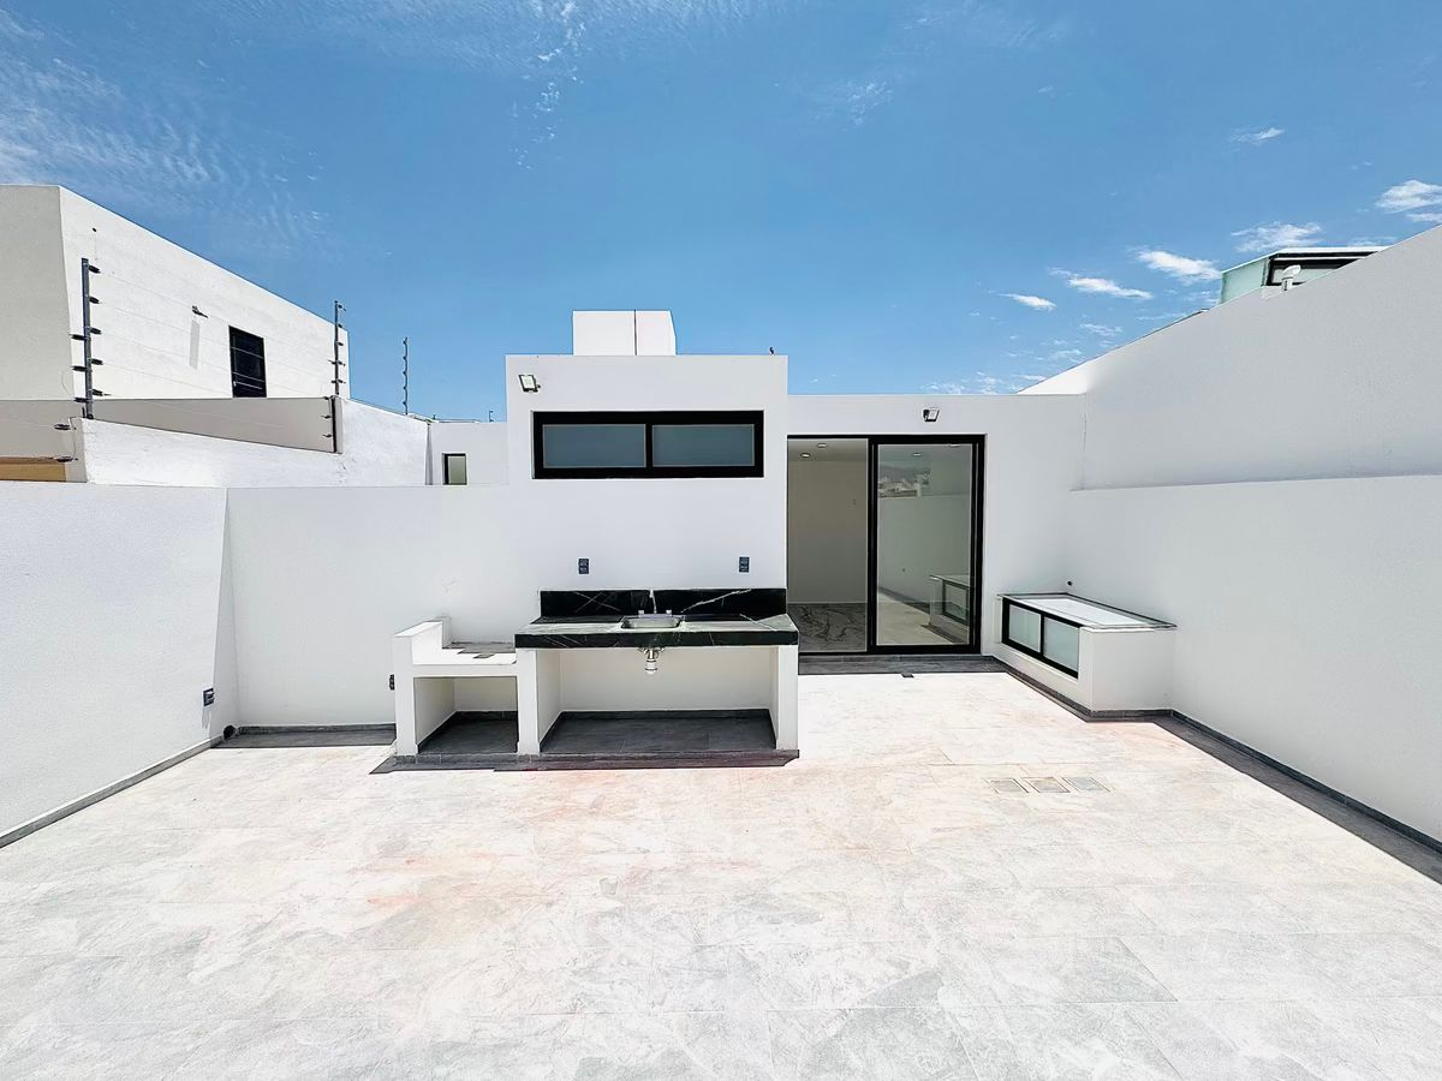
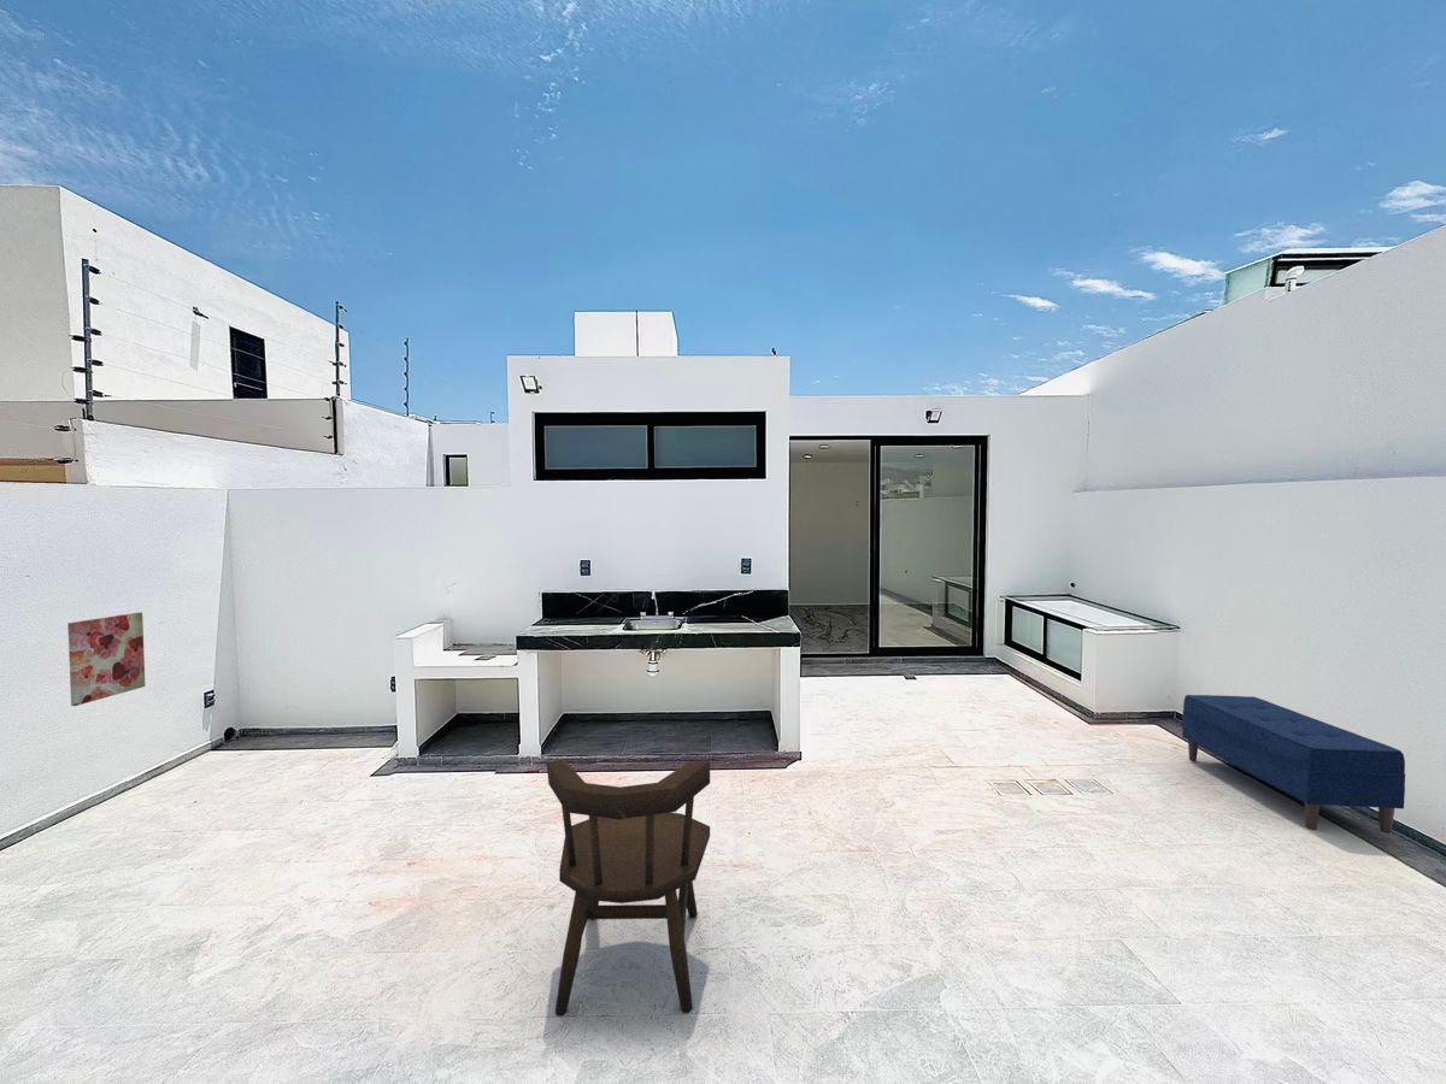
+ wall art (108, 656)
+ dining chair (631, 858)
+ bench (1277, 754)
